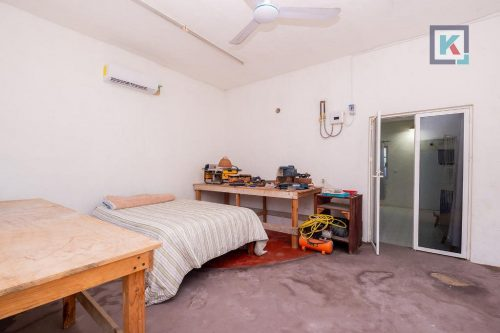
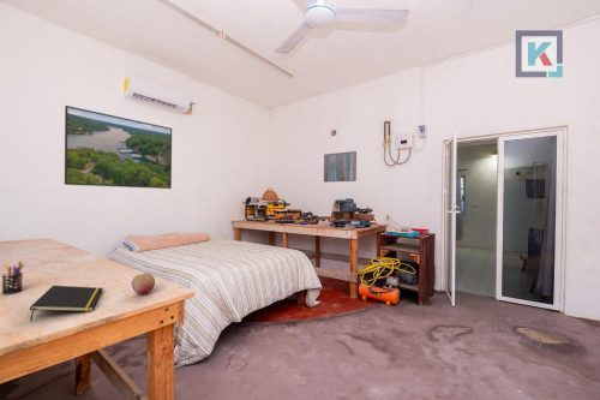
+ fruit (143, 283)
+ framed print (125, 153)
+ pen holder (14, 275)
+ wall art (338, 167)
+ notepad (71, 297)
